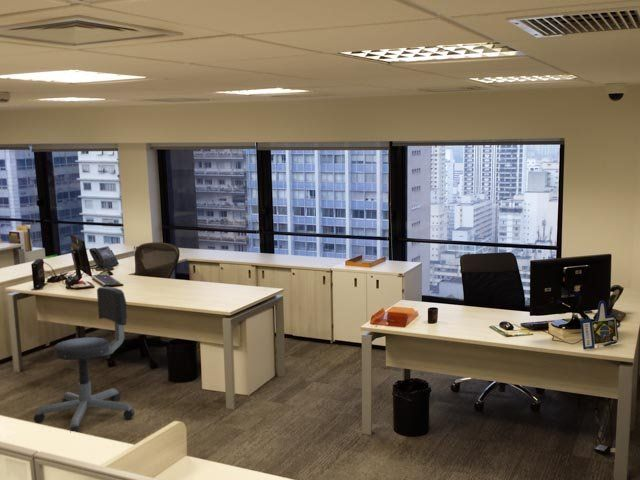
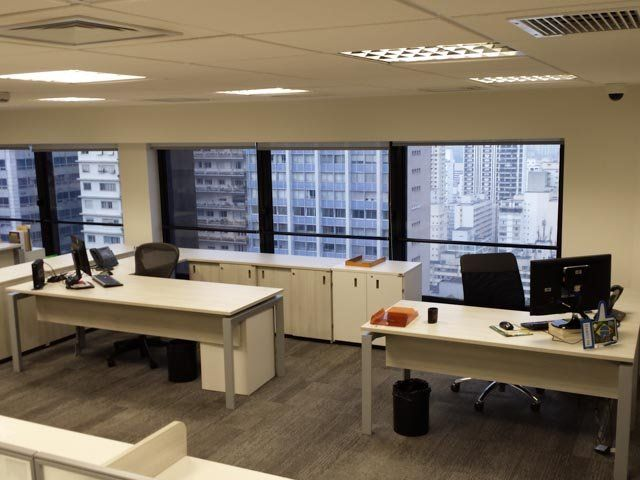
- office chair (82, 354)
